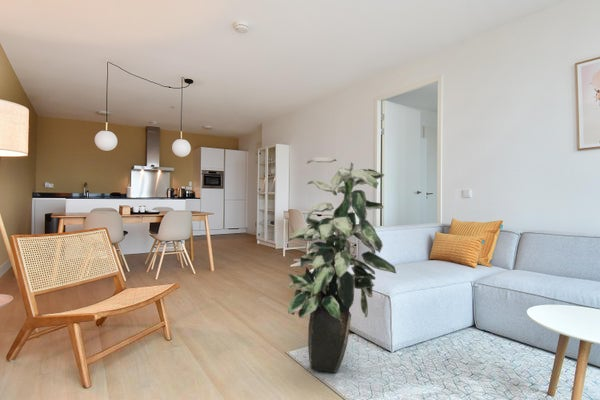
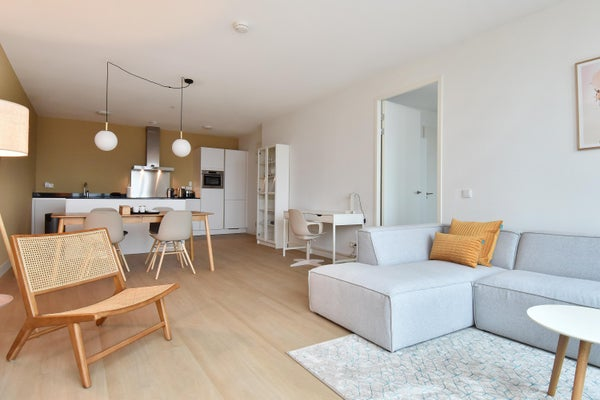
- indoor plant (333, 259)
